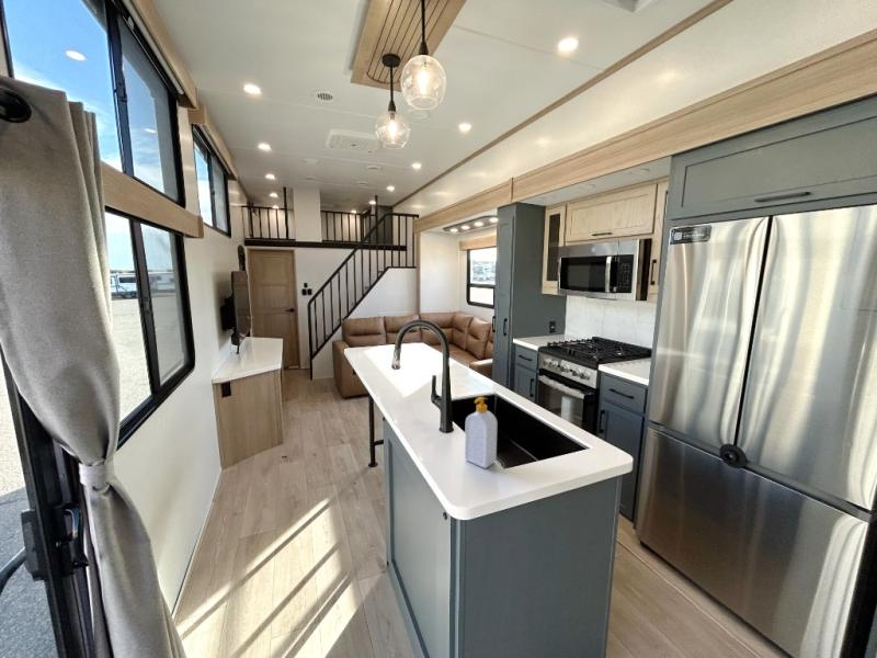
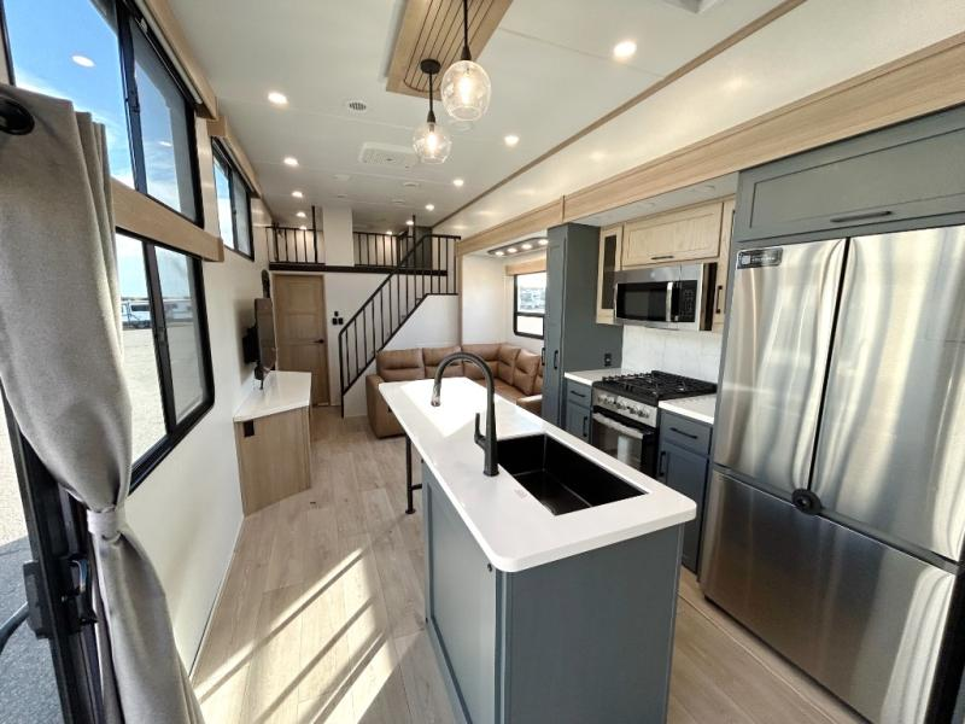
- soap bottle (480, 430)
